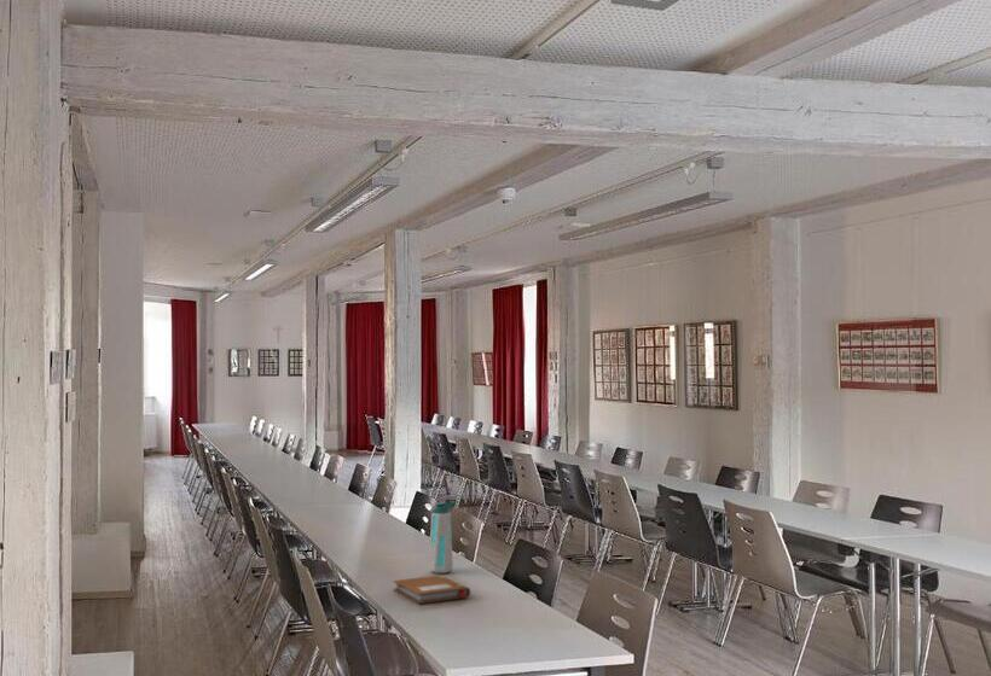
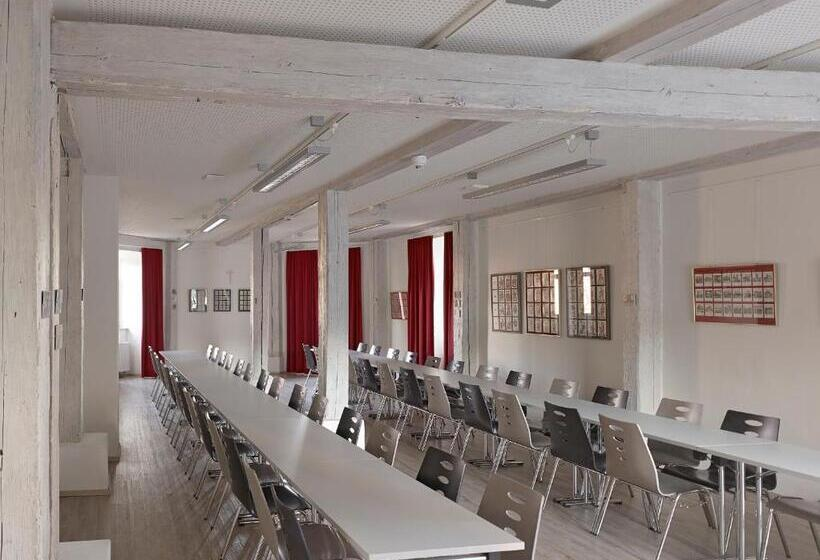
- notebook (431, 588)
- water bottle (442, 536)
